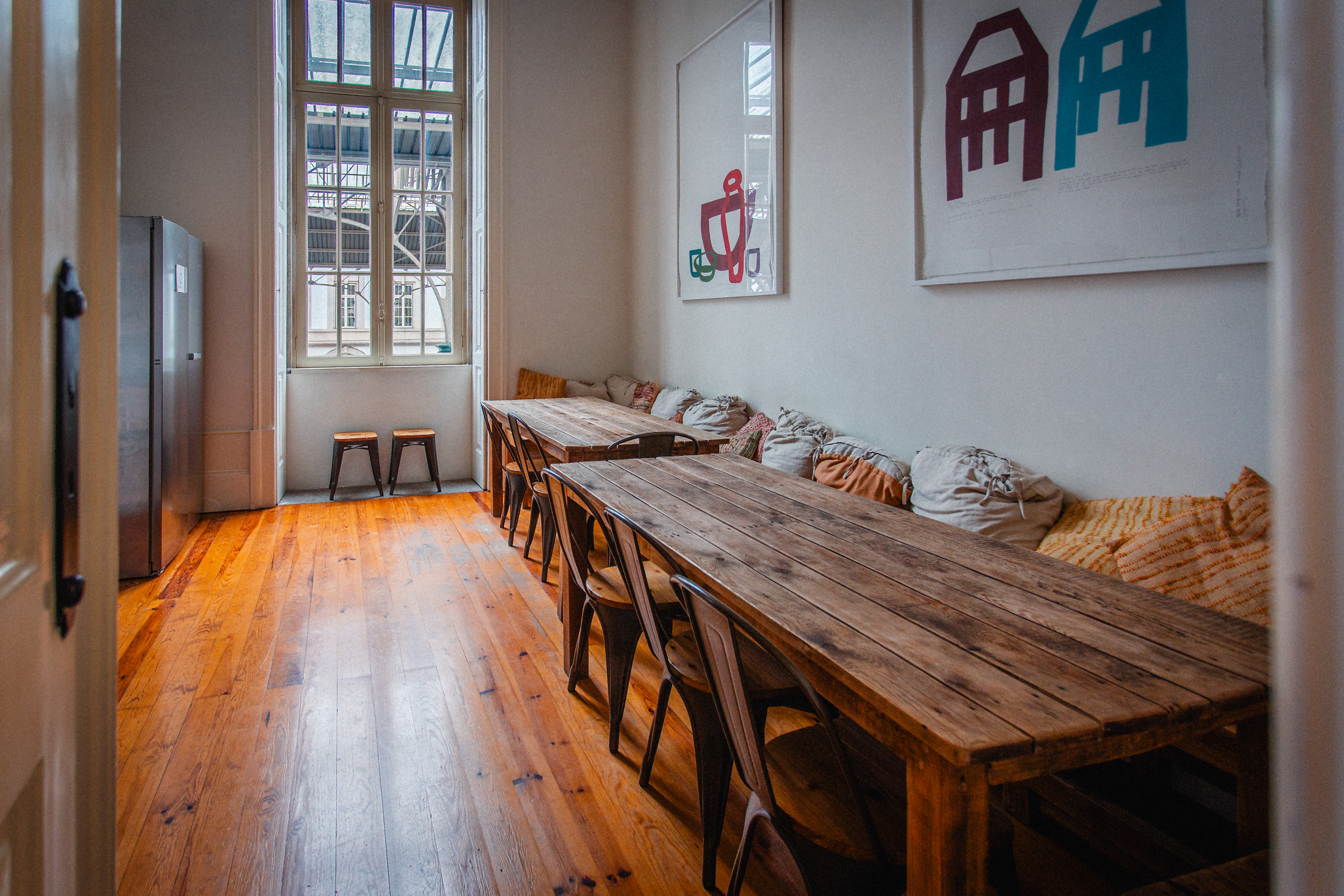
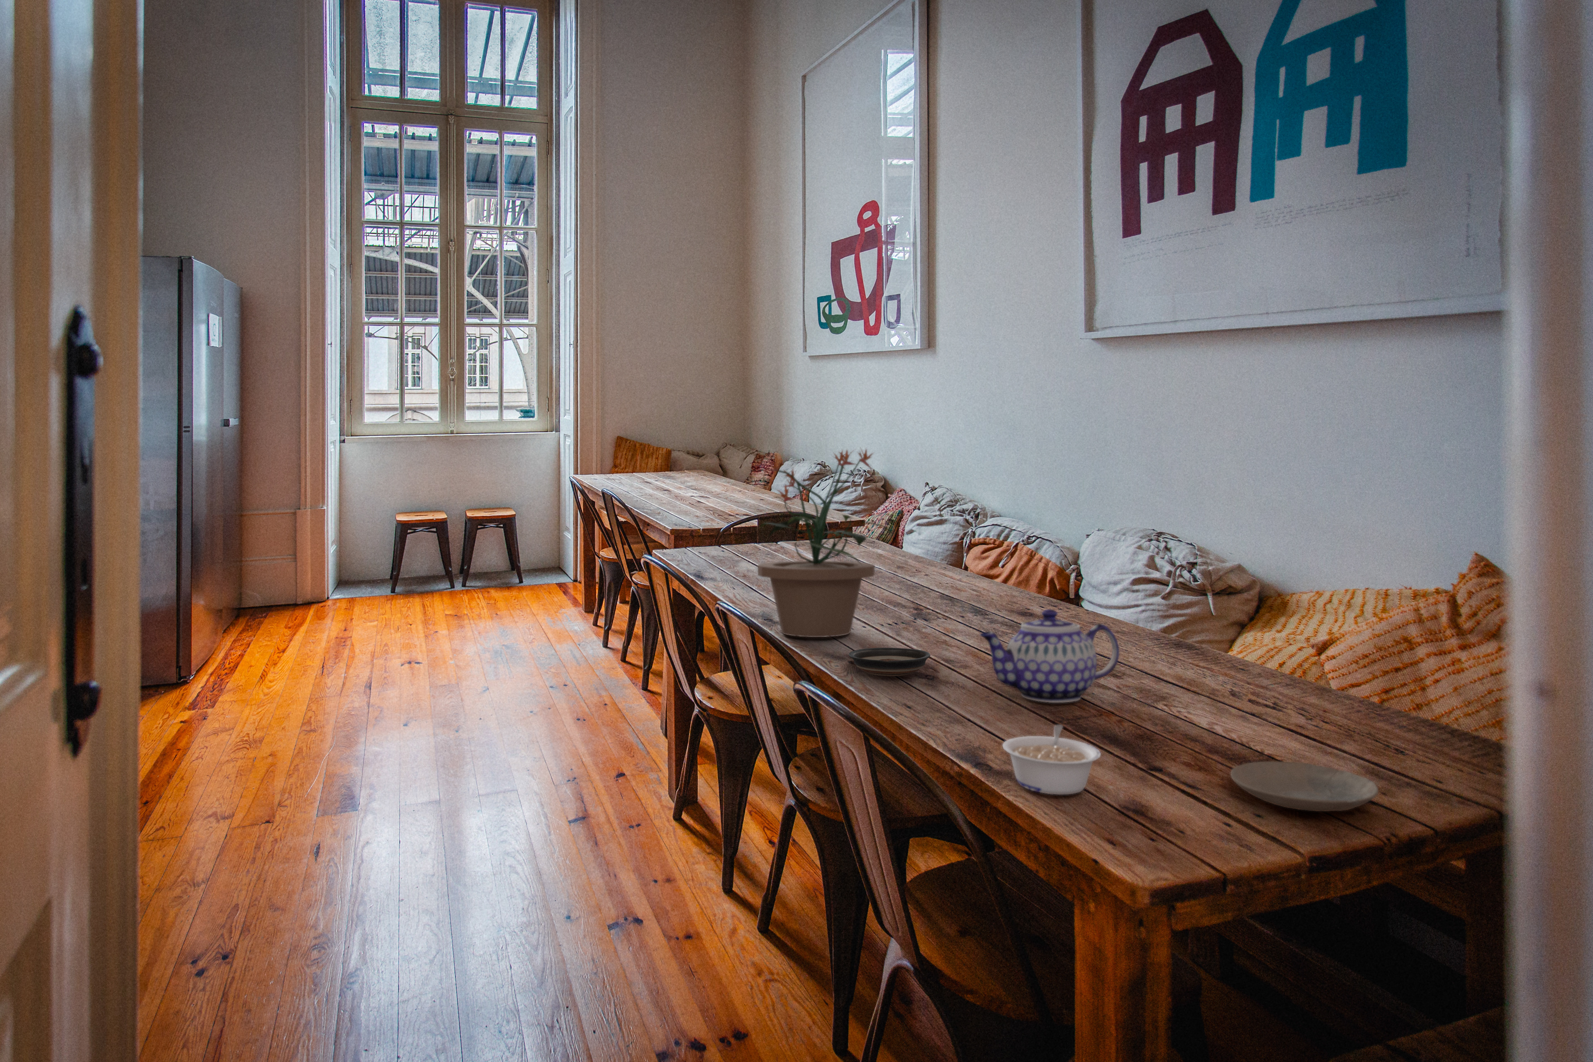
+ legume (1049, 762)
+ potted plant (823, 539)
+ teapot (1050, 653)
+ plate (1303, 789)
+ saucer (889, 664)
